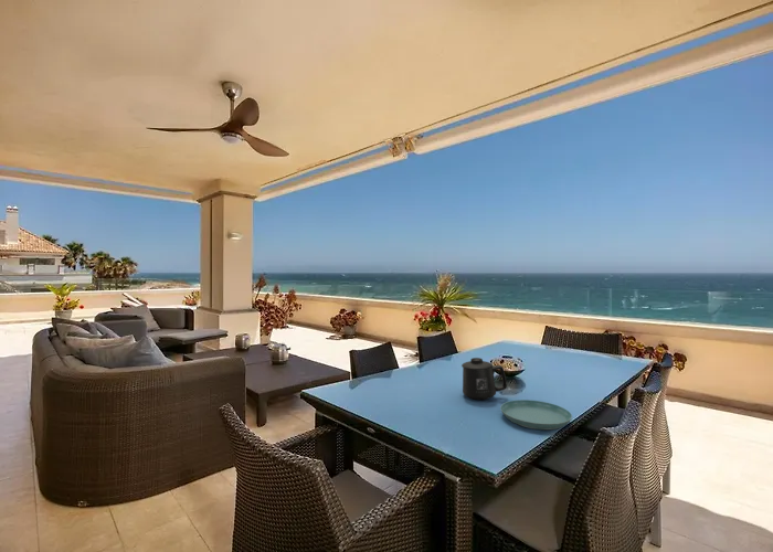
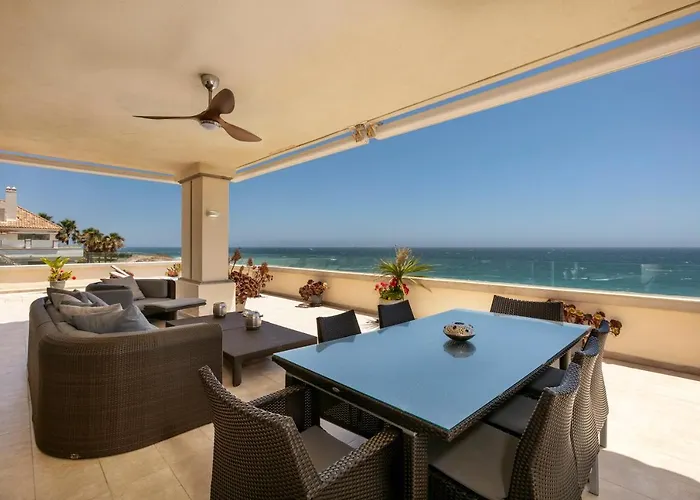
- saucer (534, 414)
- mug (481, 376)
